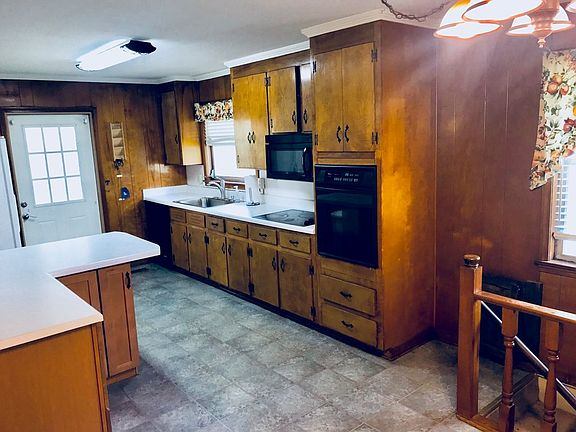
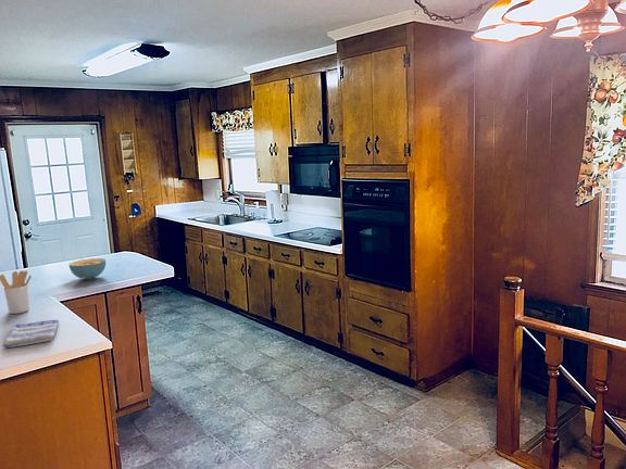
+ dish towel (32, 331)
+ utensil holder (17, 290)
+ cereal bowl (88, 269)
